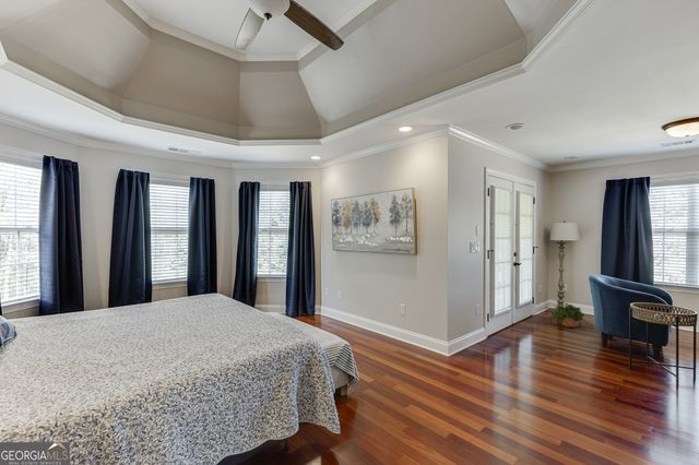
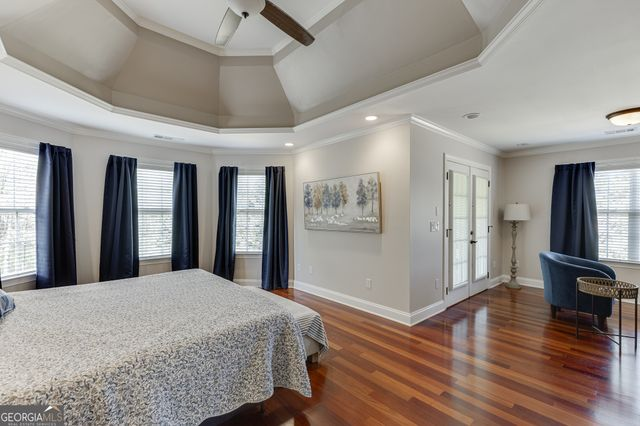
- potted plant (568, 315)
